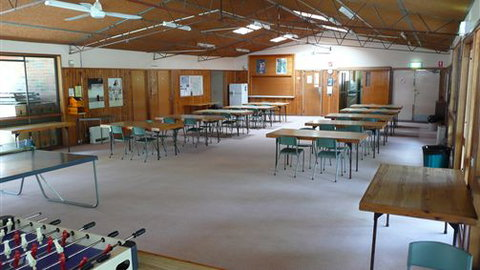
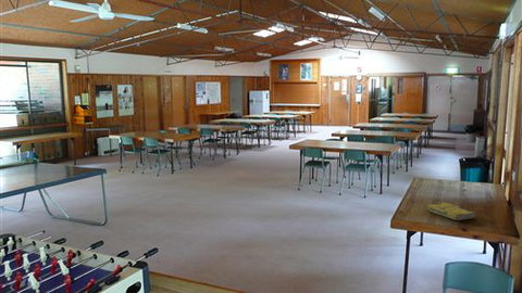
+ book (450, 211)
